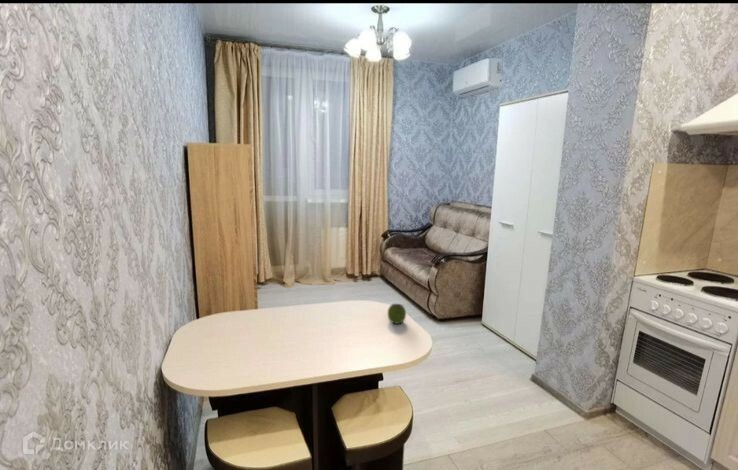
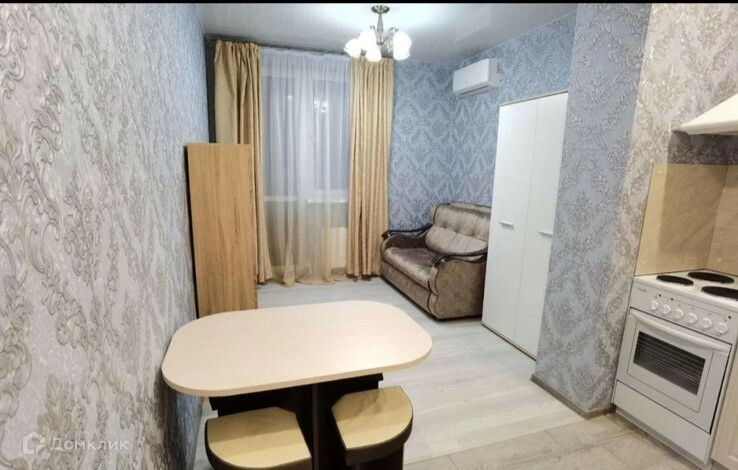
- apple (396, 313)
